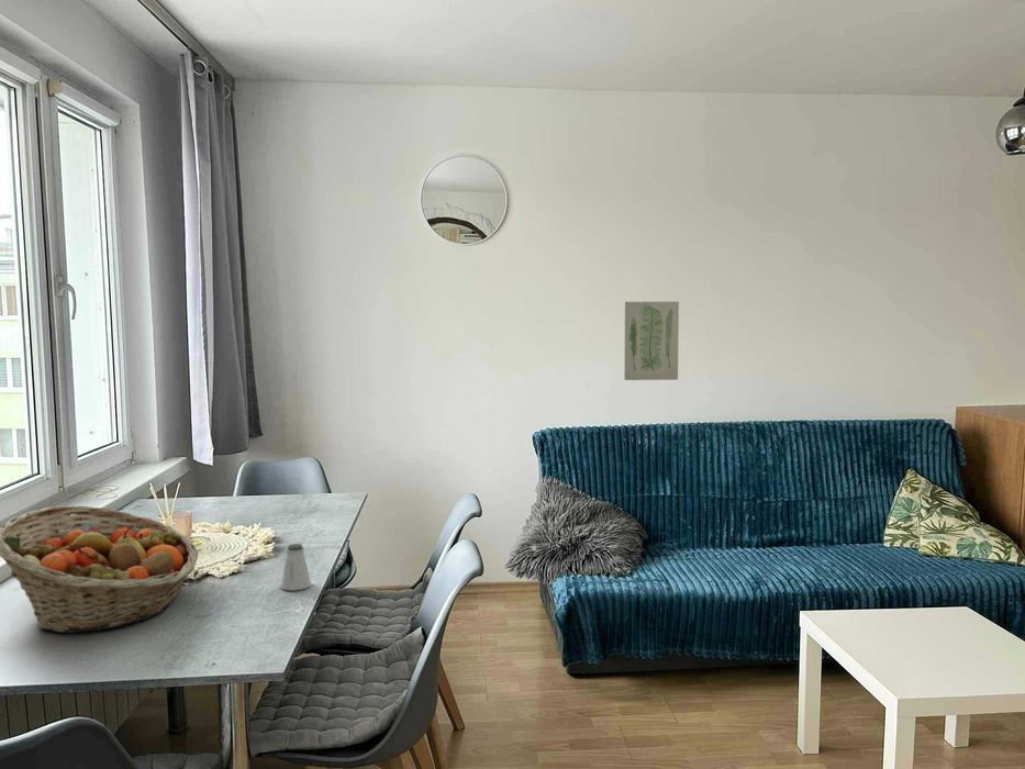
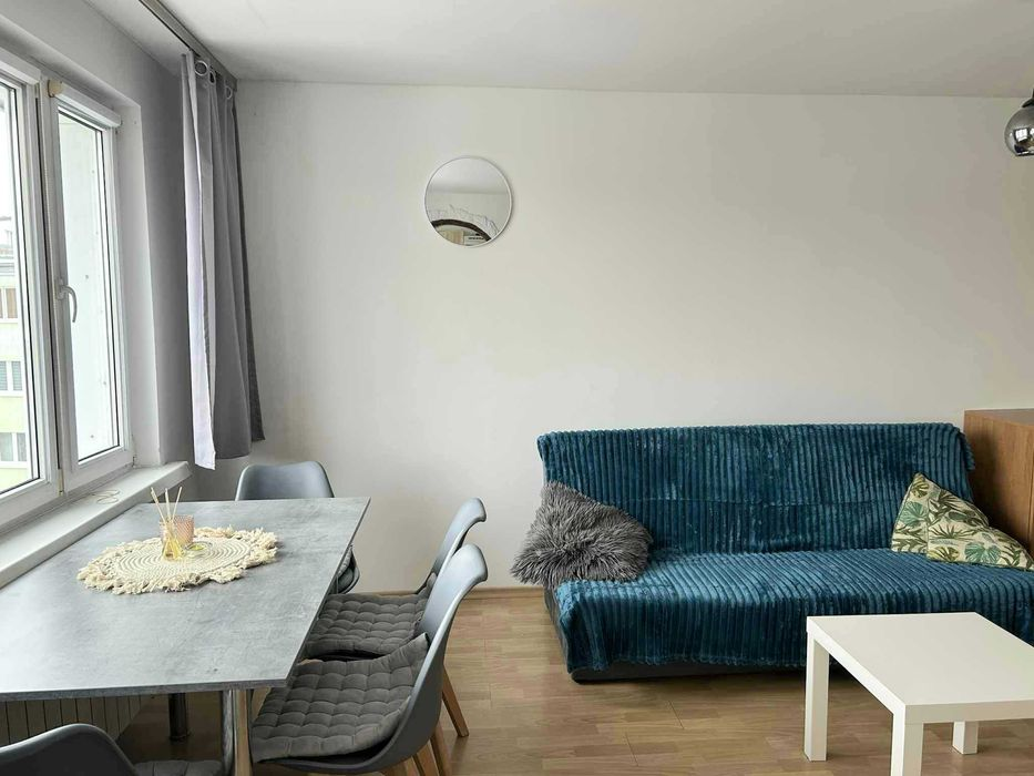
- wall art (651, 341)
- fruit basket (101, 560)
- saltshaker (296, 565)
